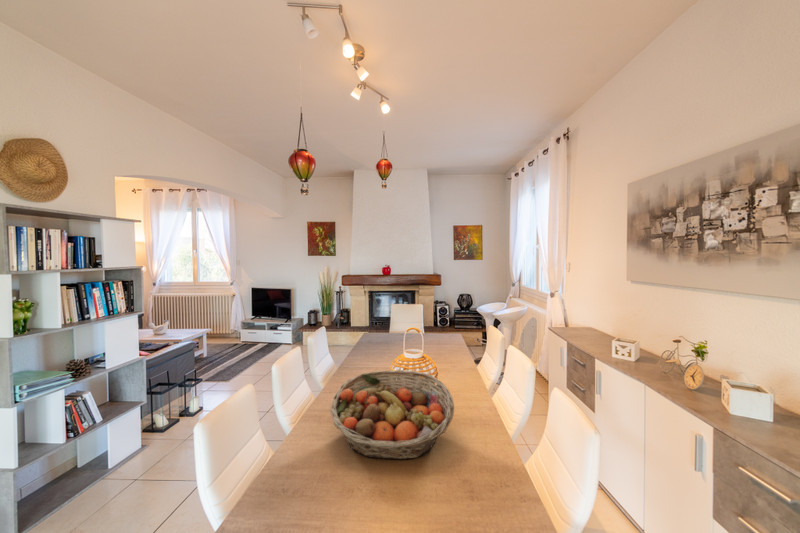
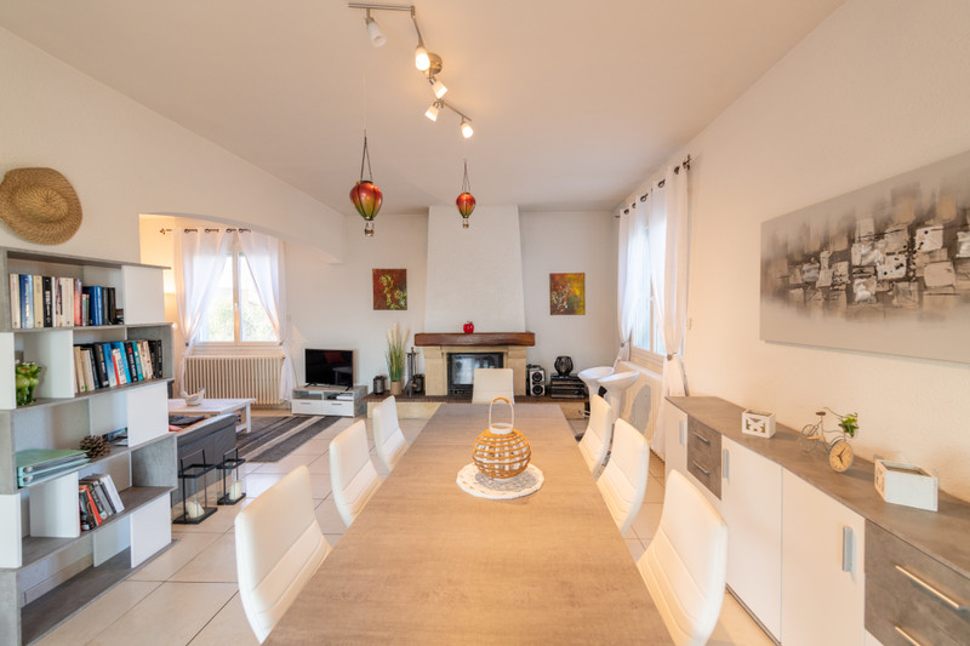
- fruit basket (392, 410)
